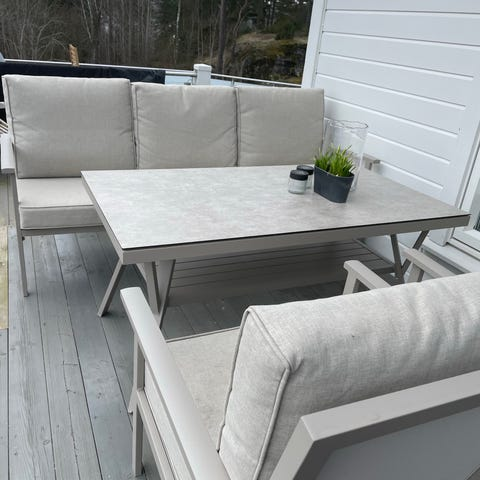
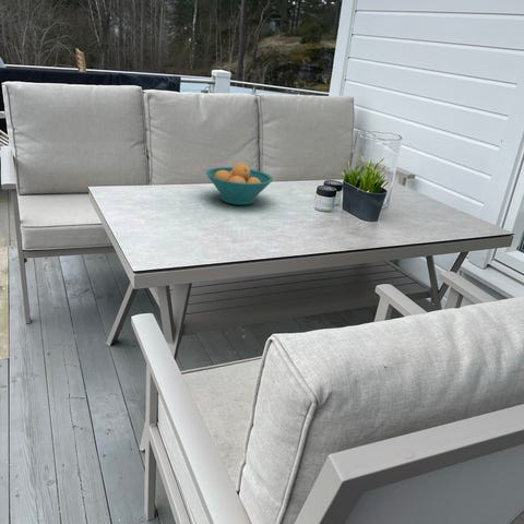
+ fruit bowl (239, 181)
